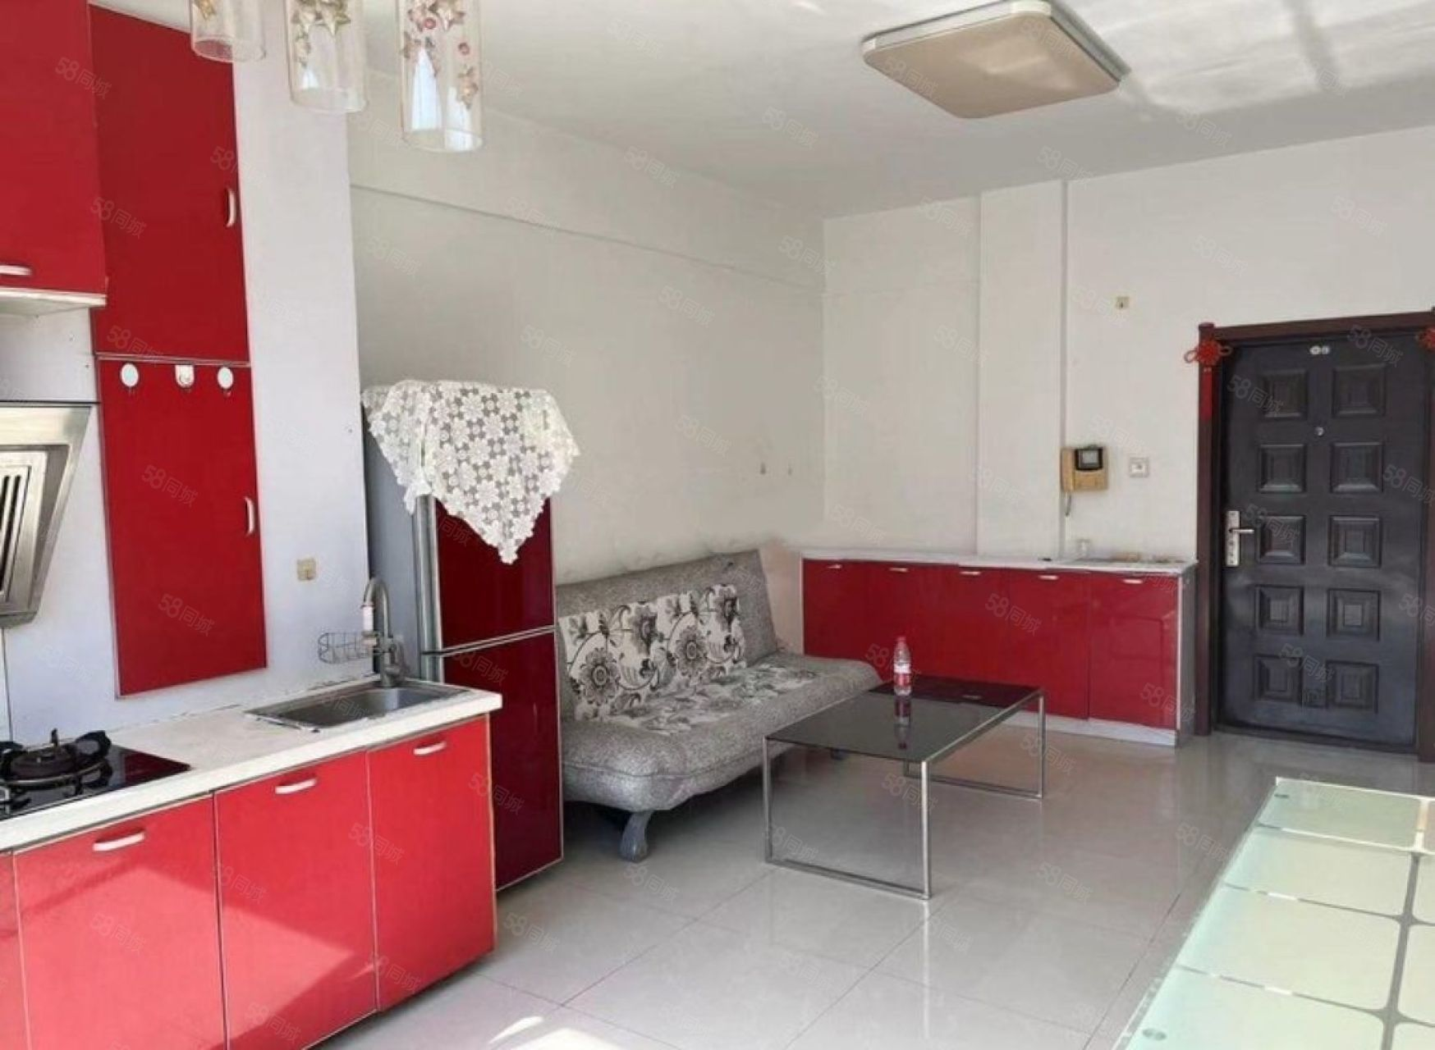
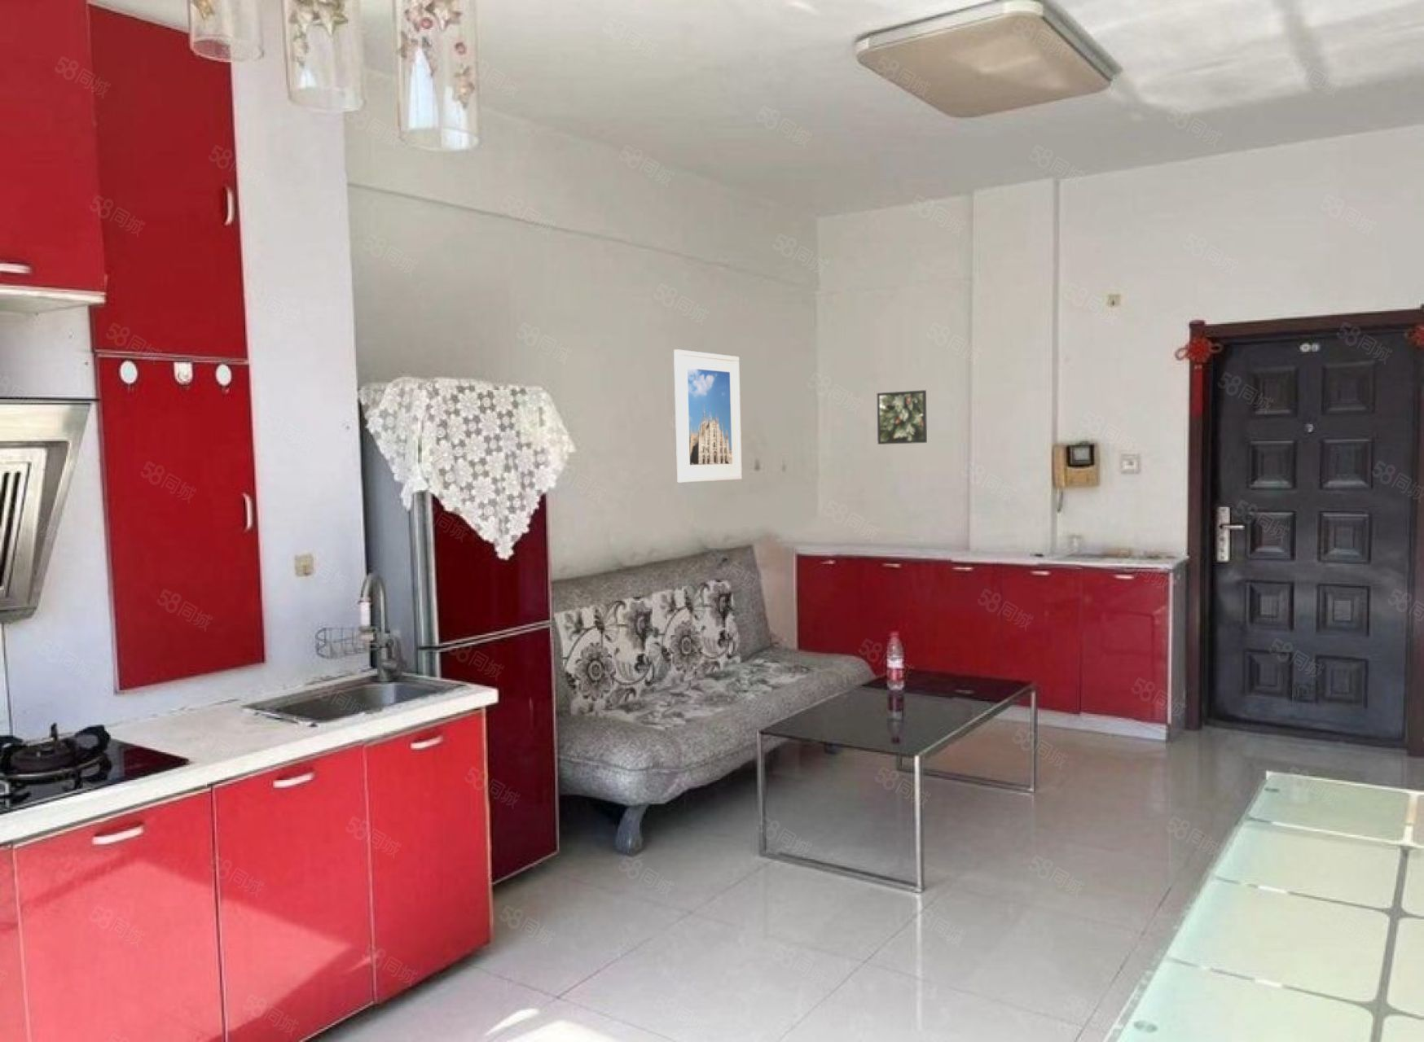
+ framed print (901, 418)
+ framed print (709, 417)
